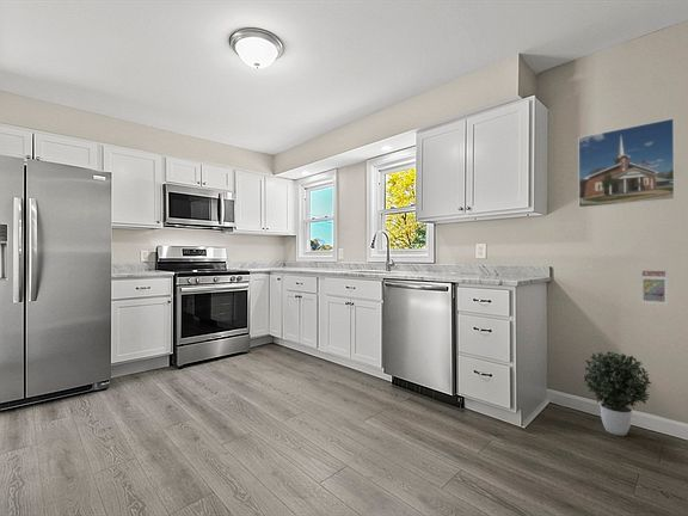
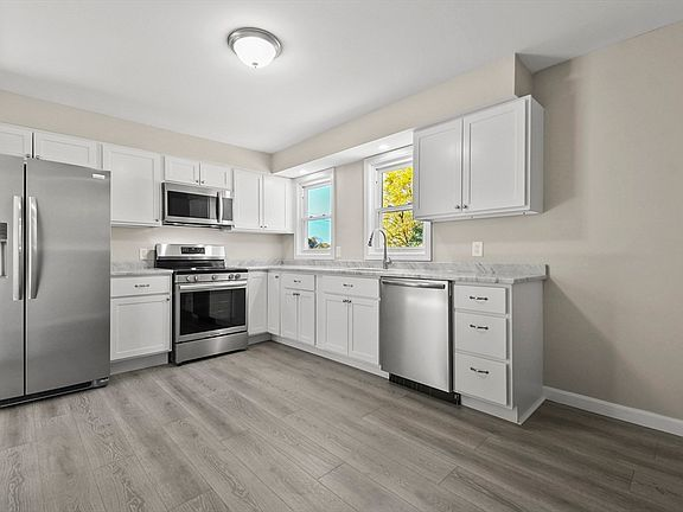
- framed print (622, 166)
- trading card display case (653, 287)
- potted plant (616, 392)
